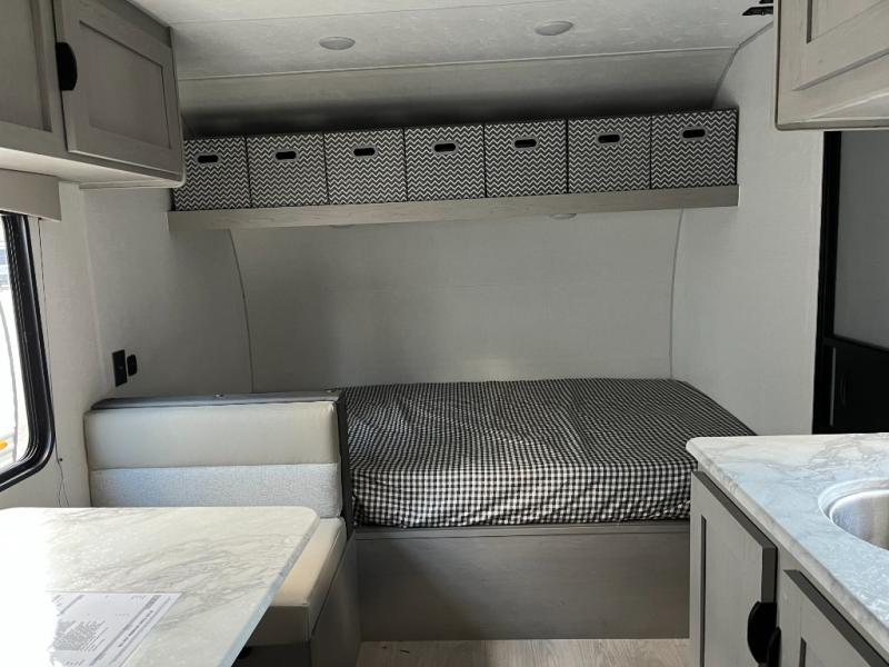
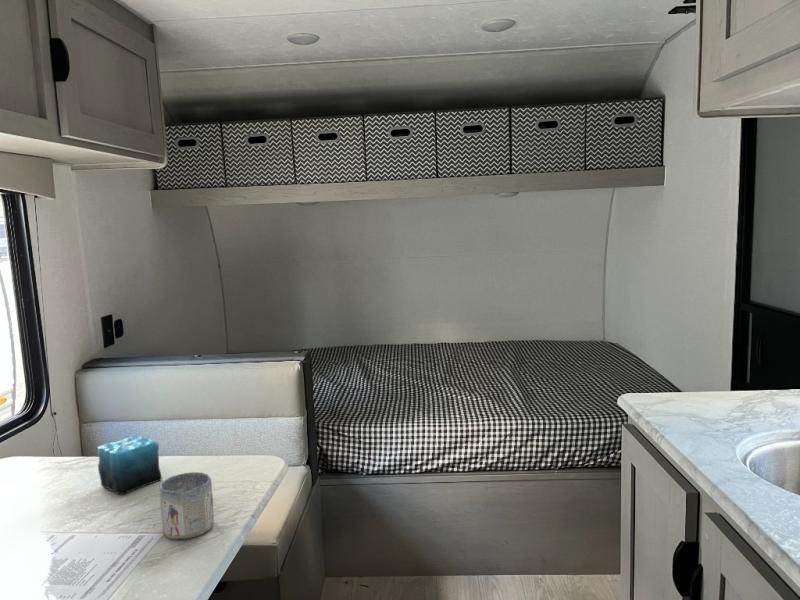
+ mug (183, 501)
+ candle (128, 455)
